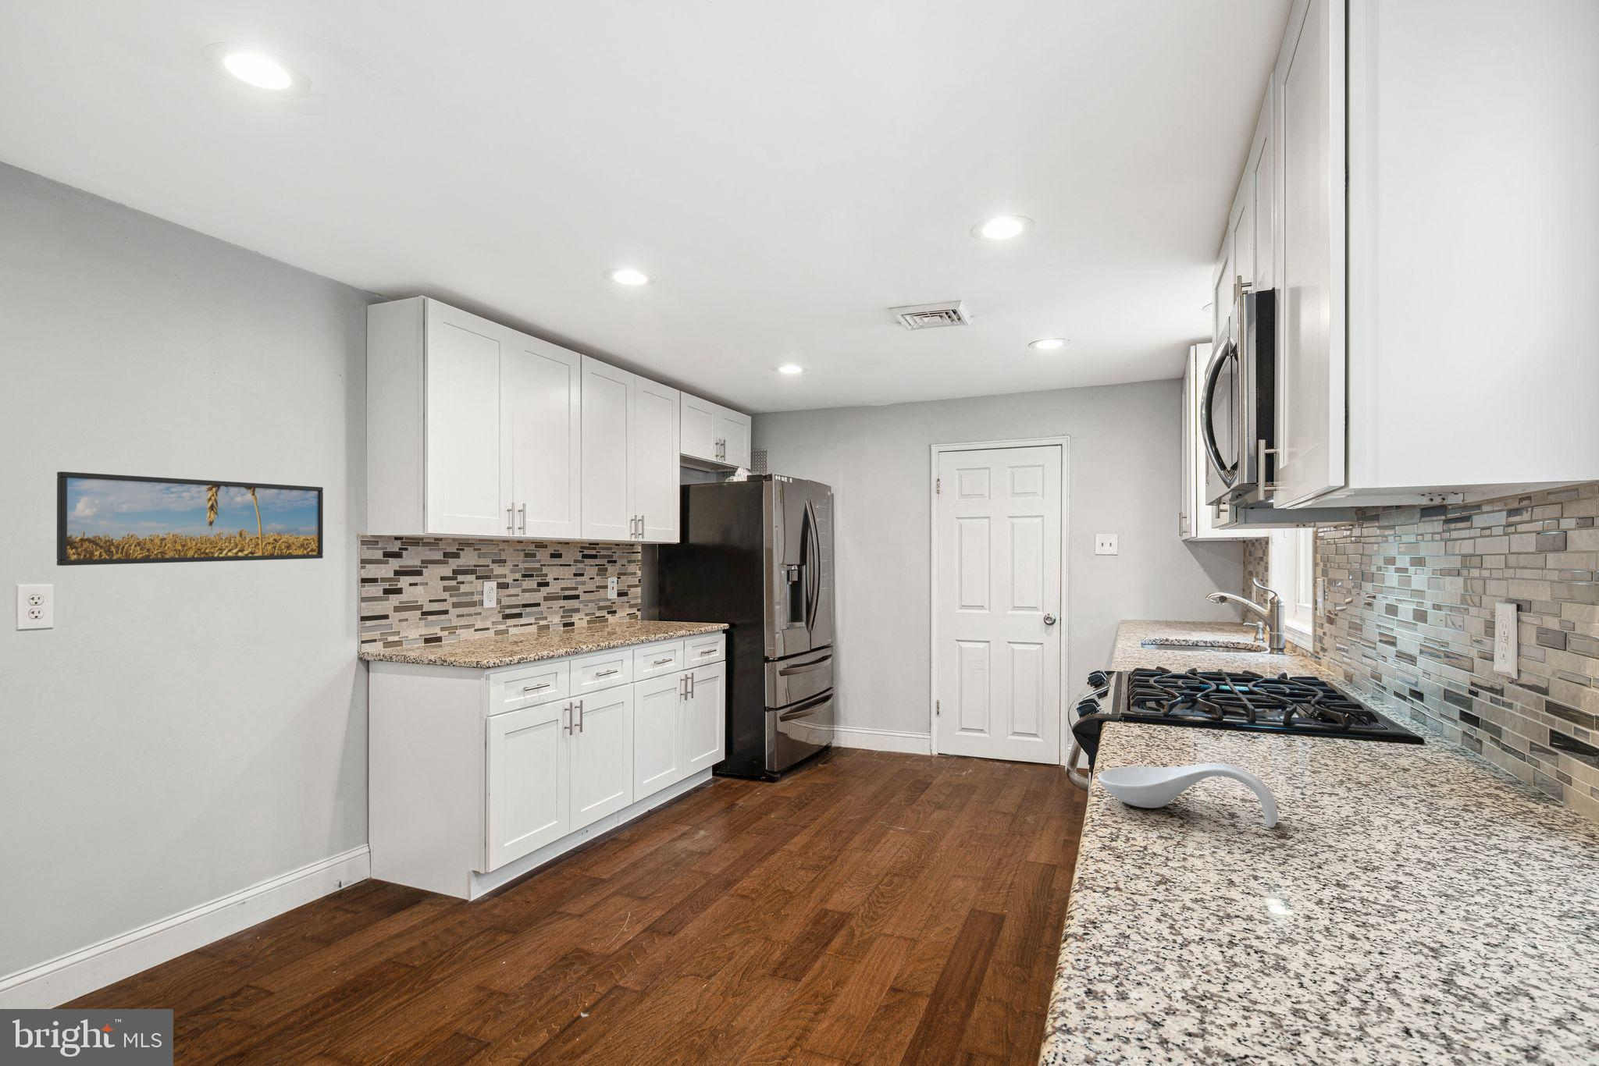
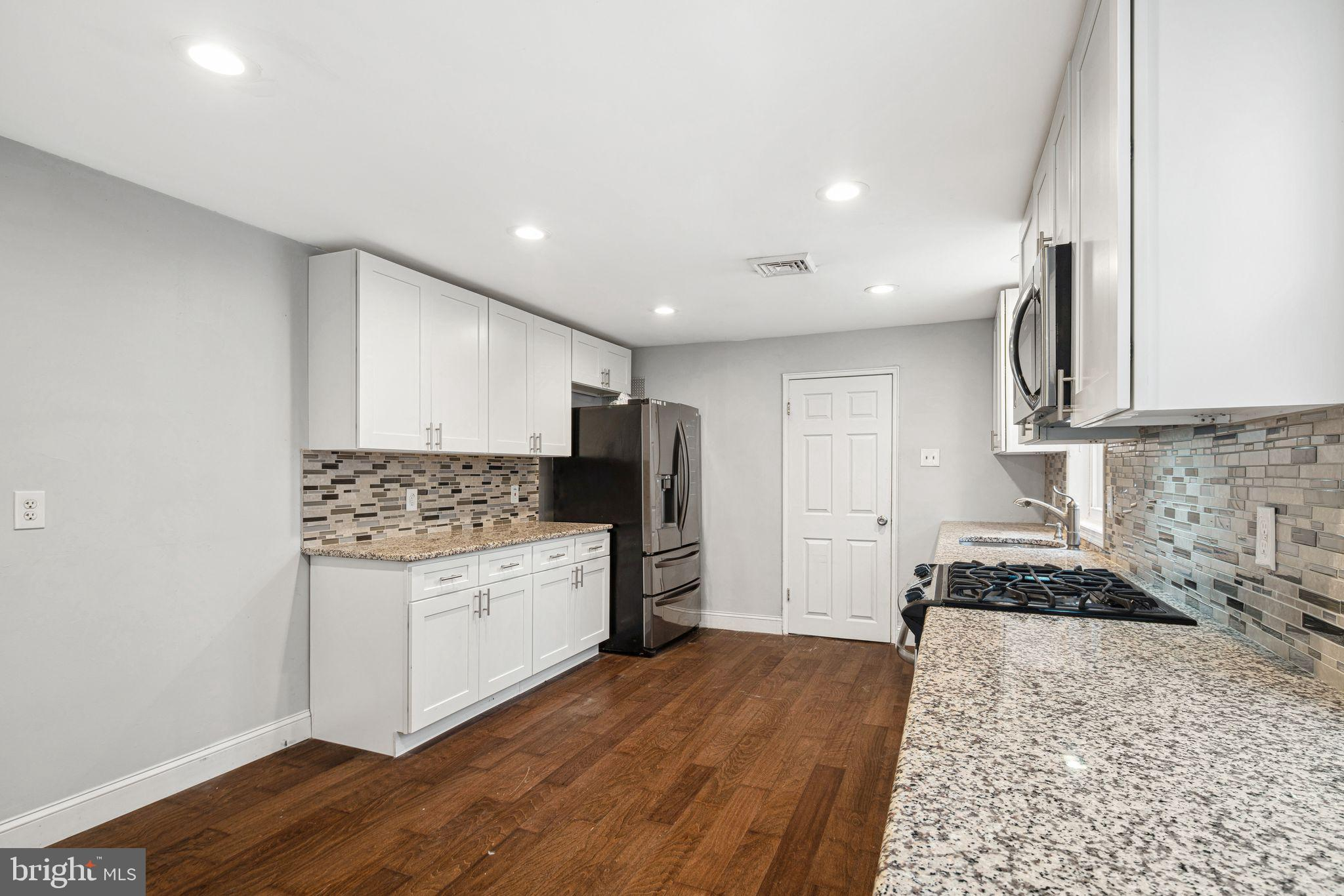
- spoon rest (1183, 784)
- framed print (208, 521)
